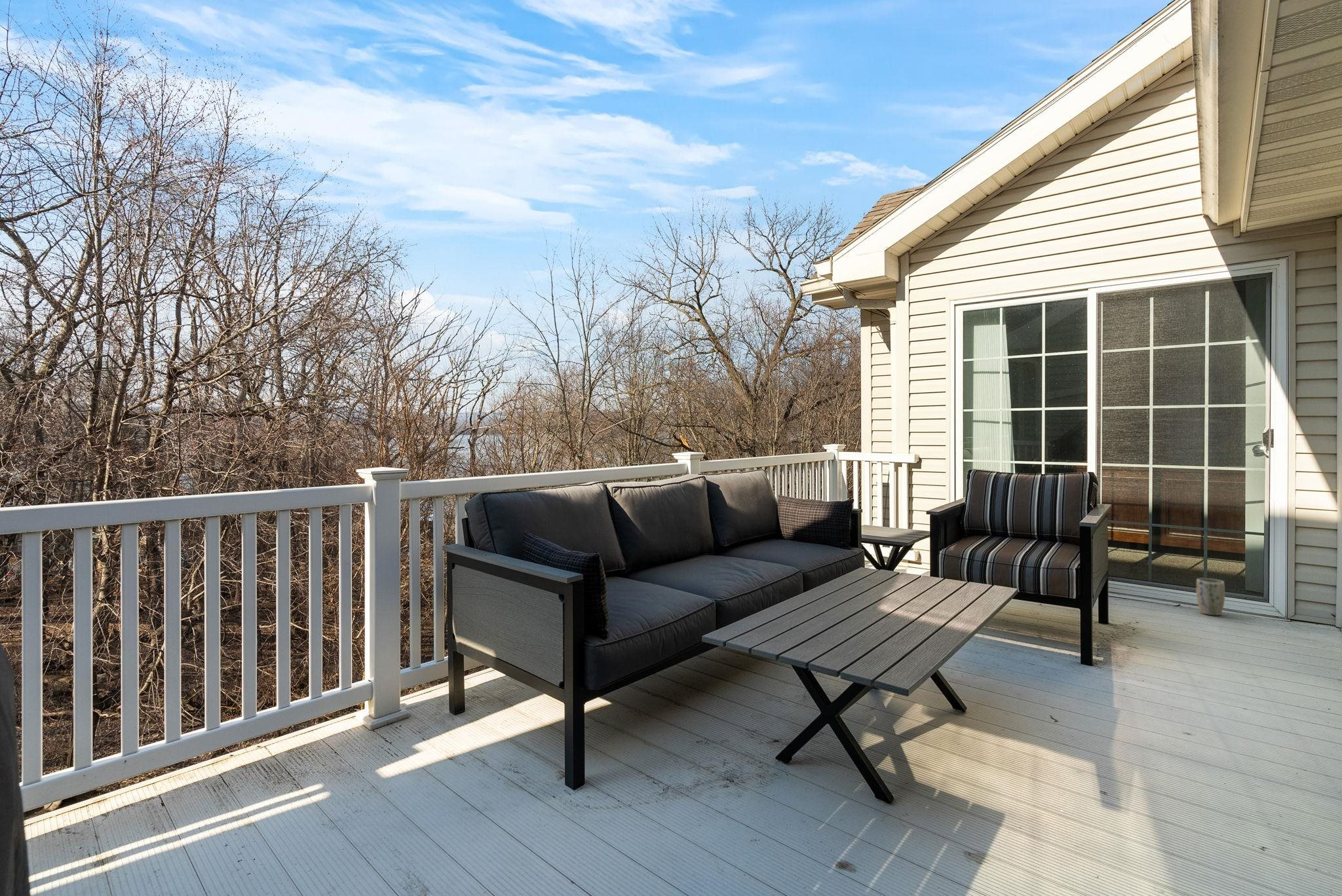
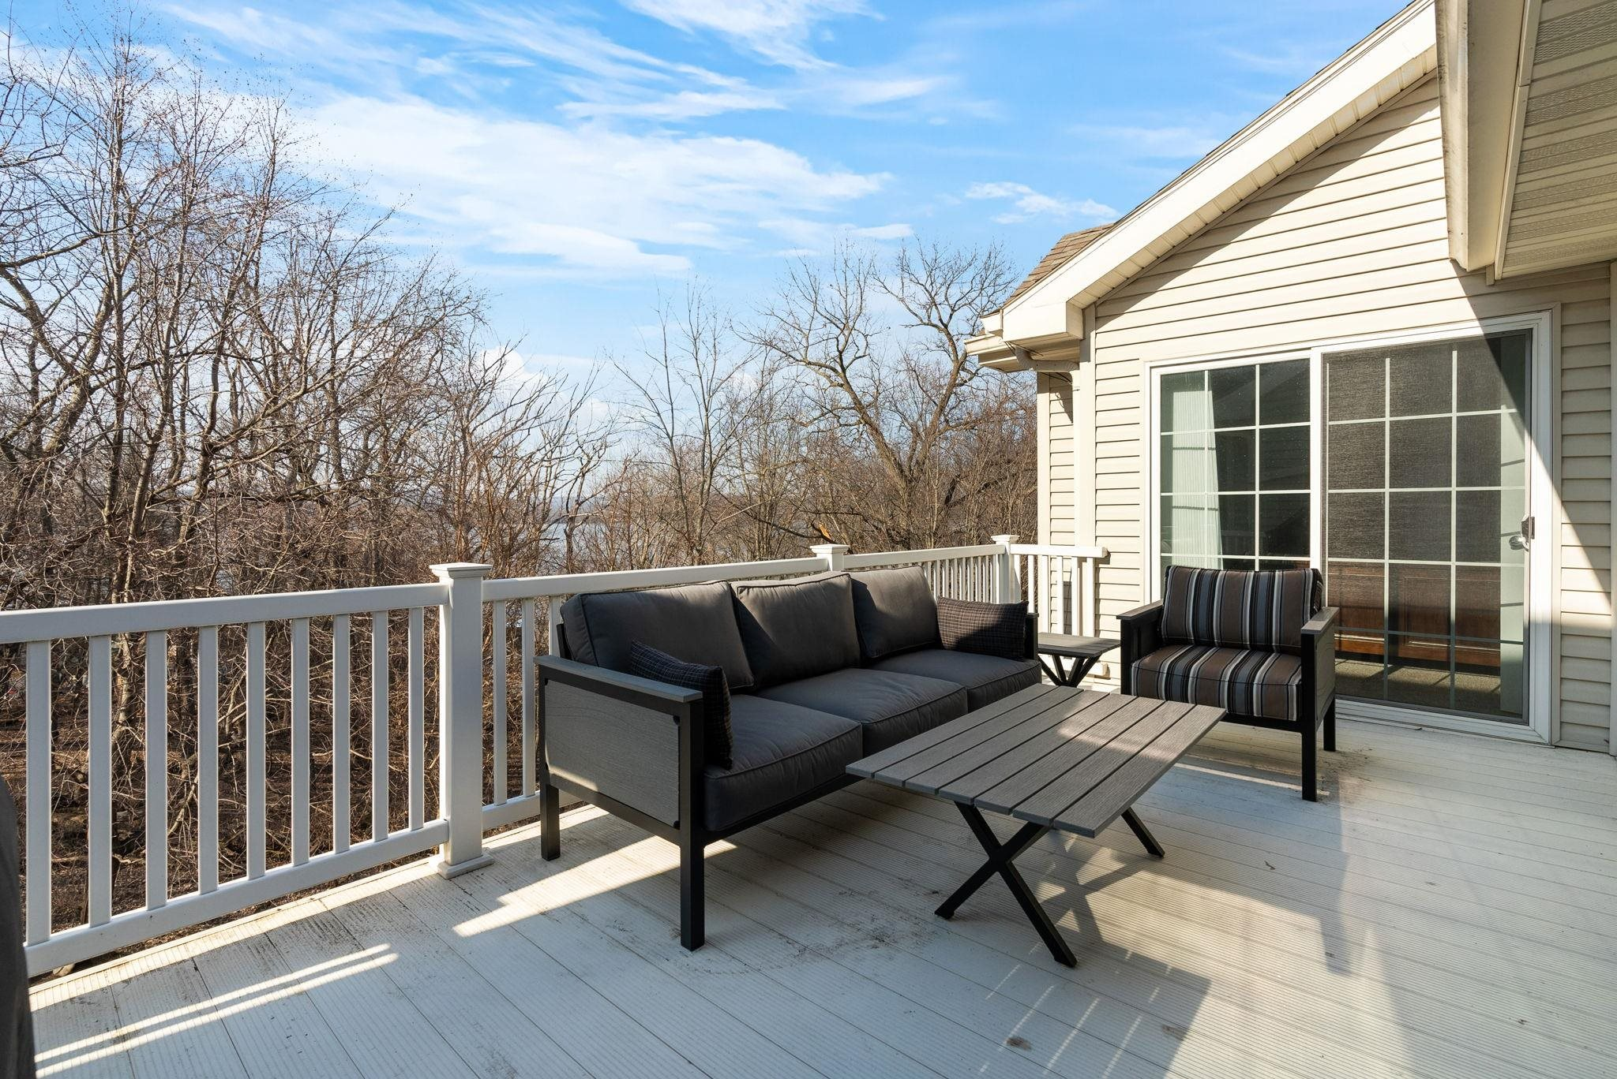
- plant pot (1210, 597)
